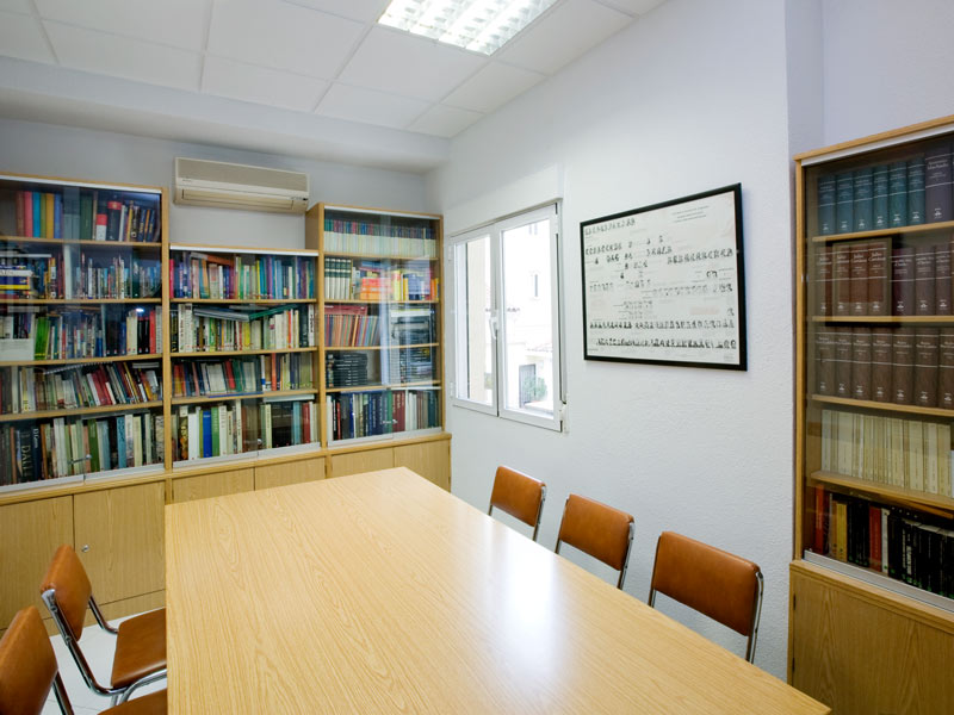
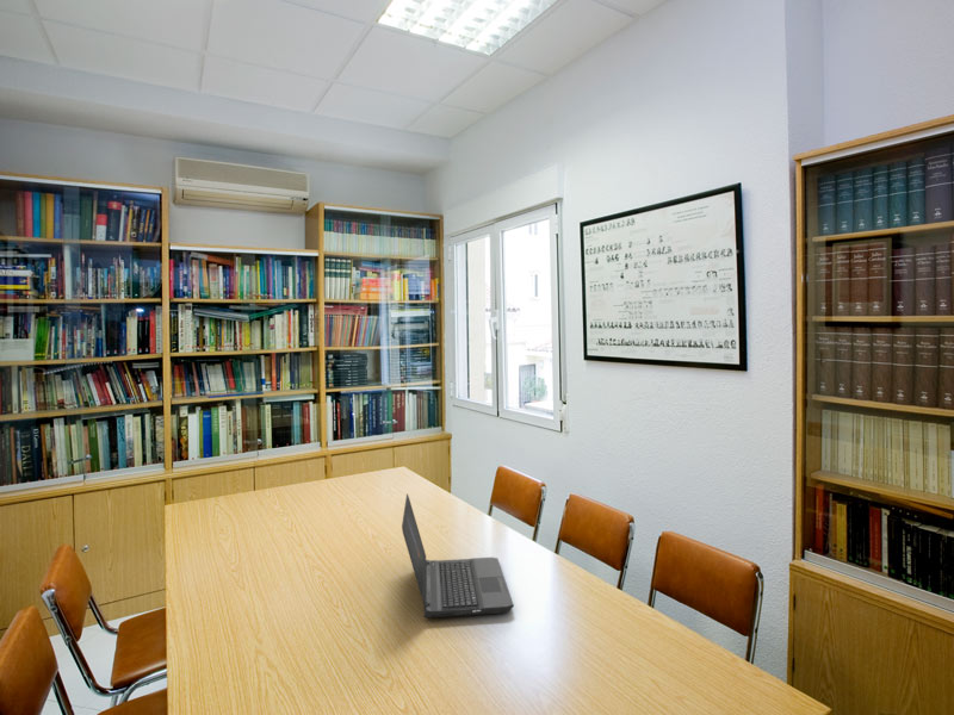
+ laptop computer (459, 559)
